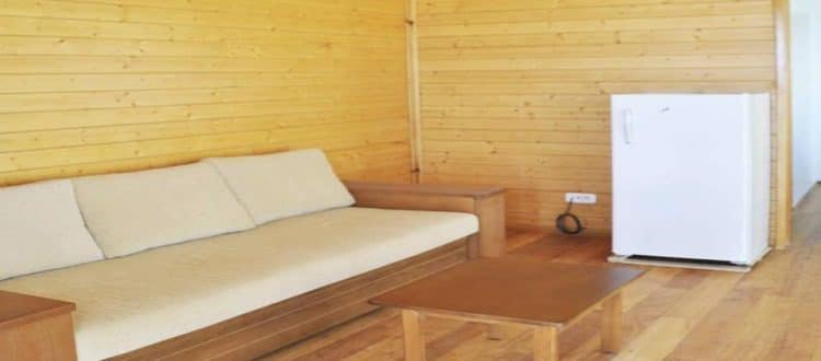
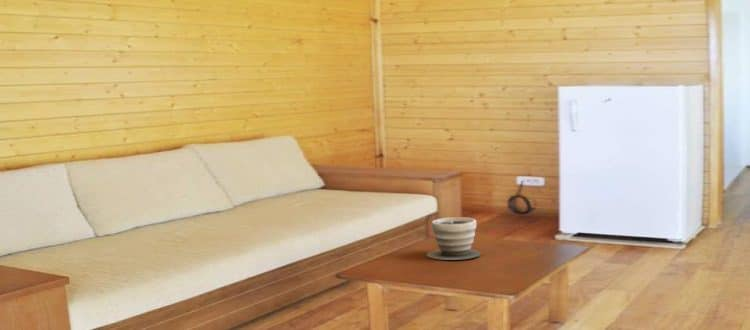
+ planter (452, 237)
